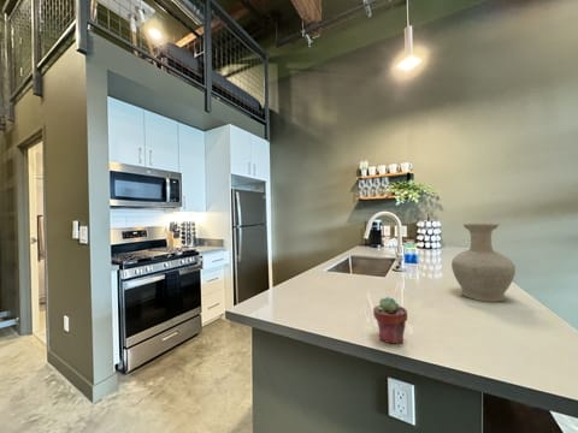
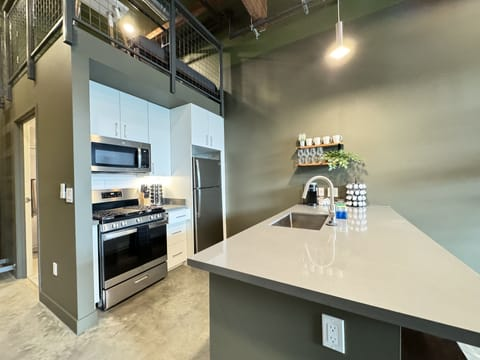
- potted succulent (390, 318)
- vase (480, 260)
